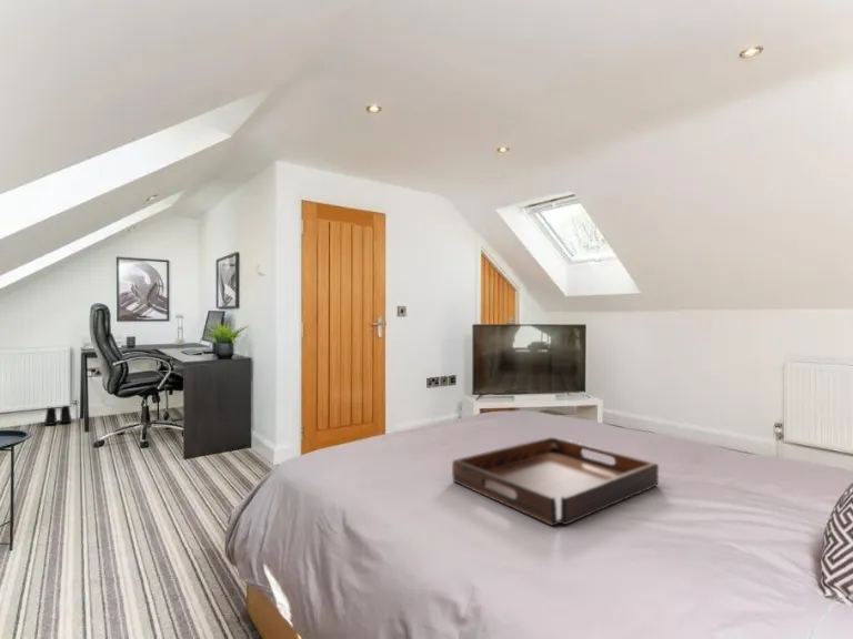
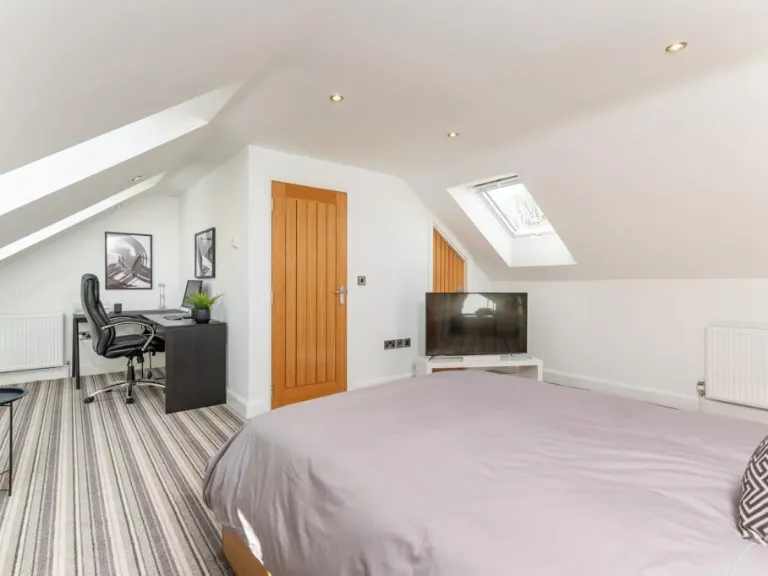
- serving tray (553, 471)
- boots (60, 414)
